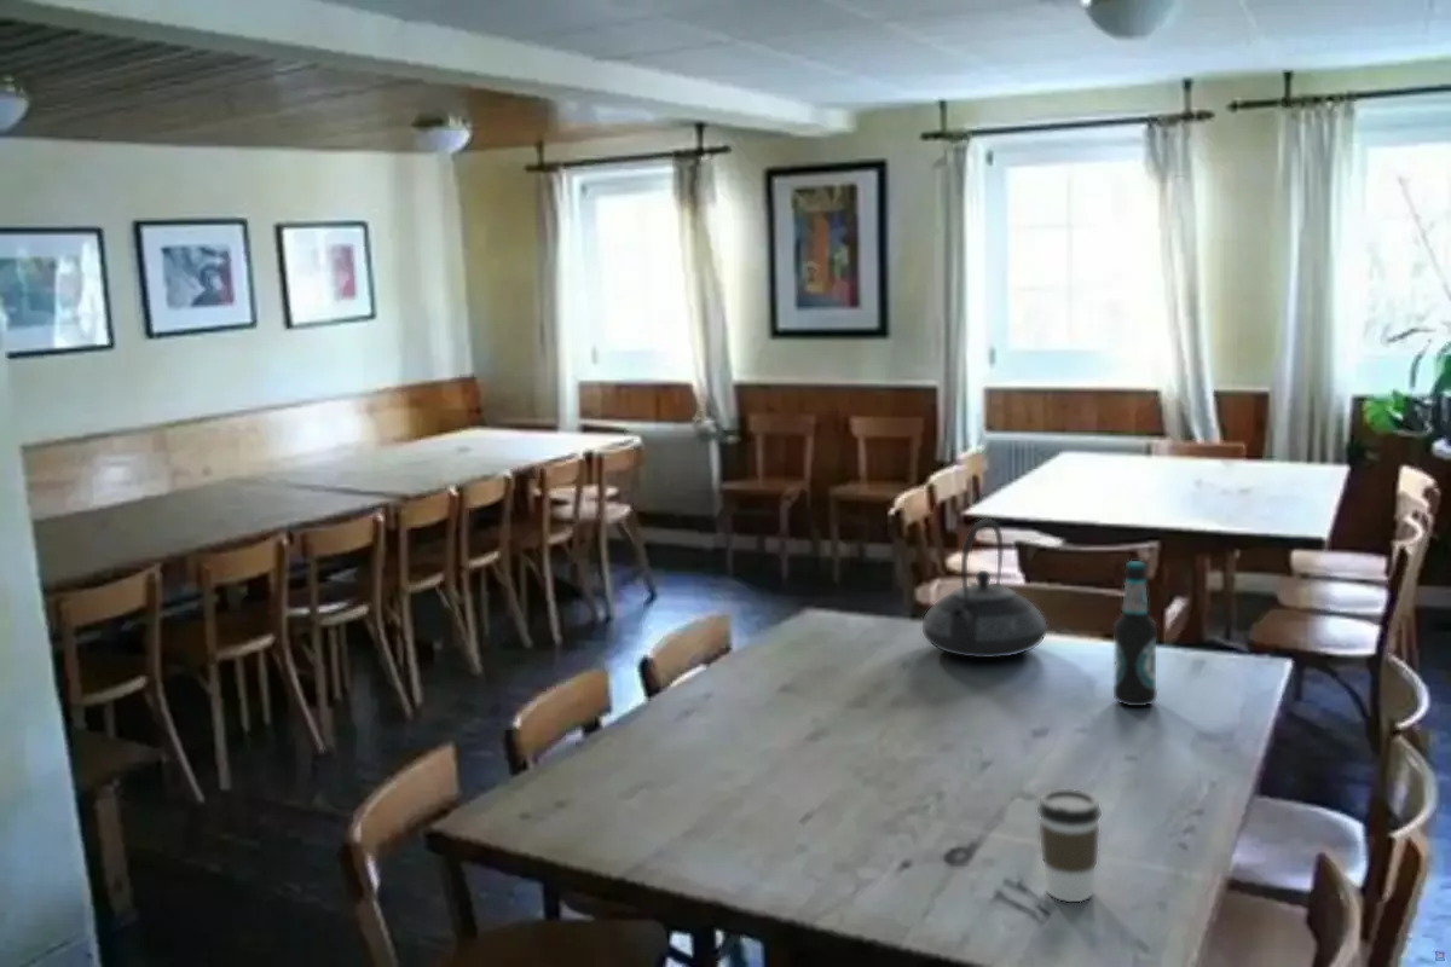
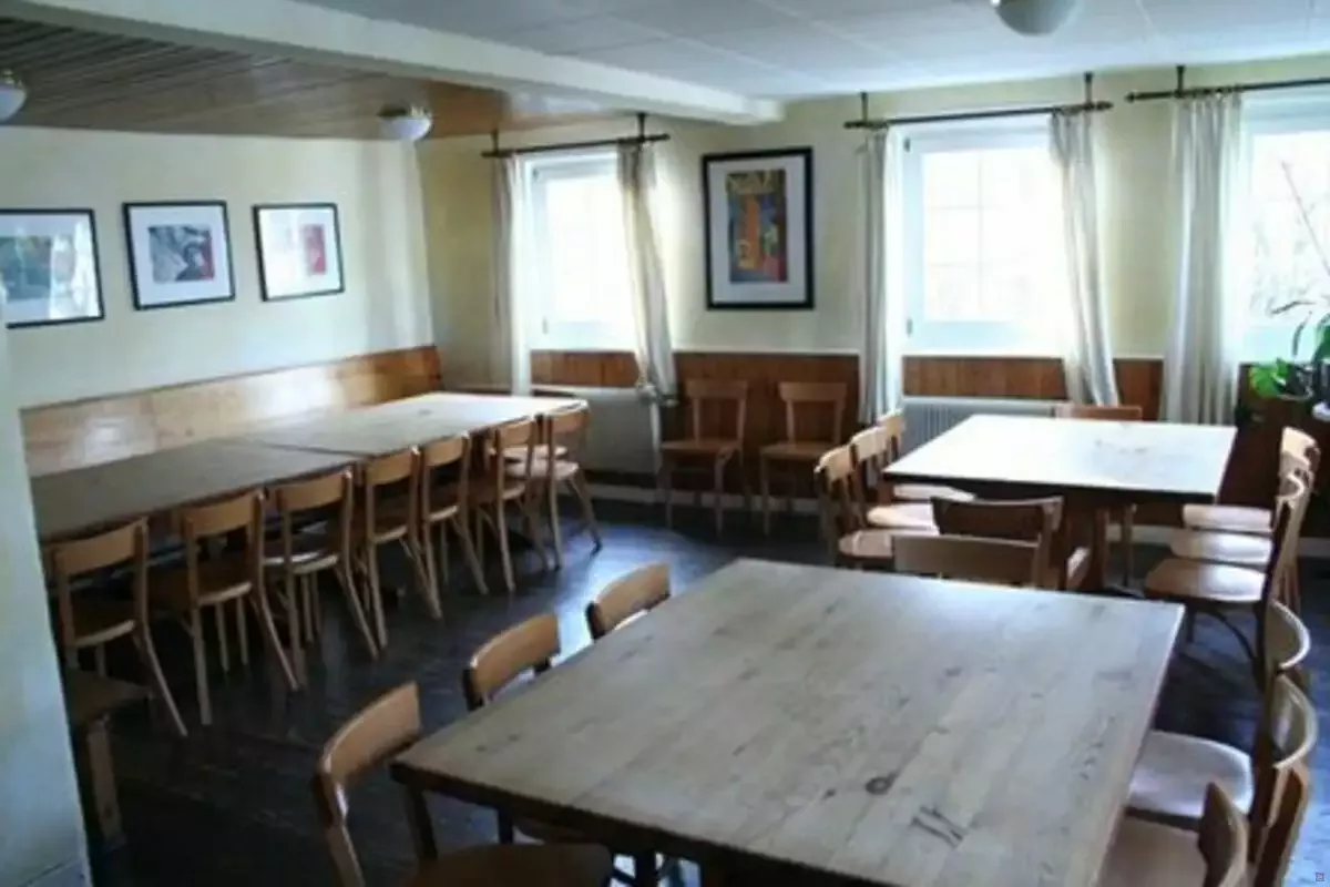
- bottle (1134, 632)
- coffee cup (1069, 845)
- teapot (979, 586)
